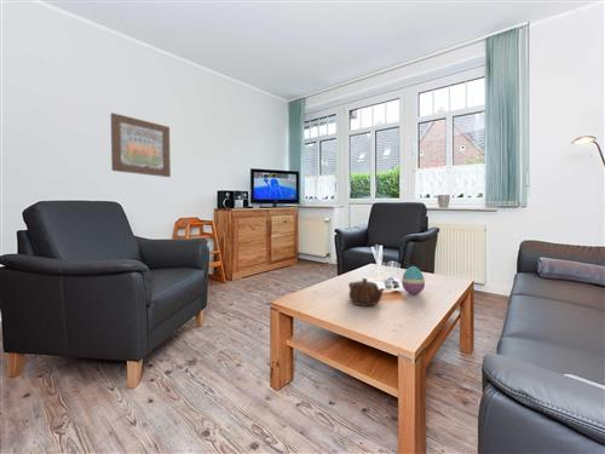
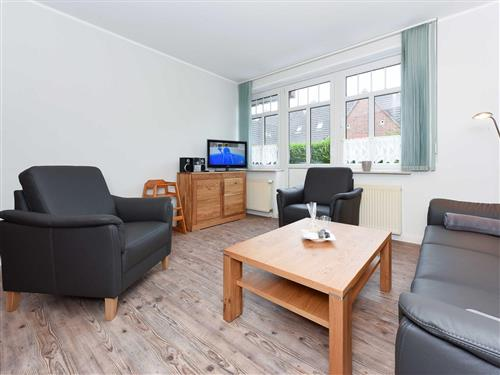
- decorative egg (413, 280)
- wall art (142, 146)
- teapot (365, 291)
